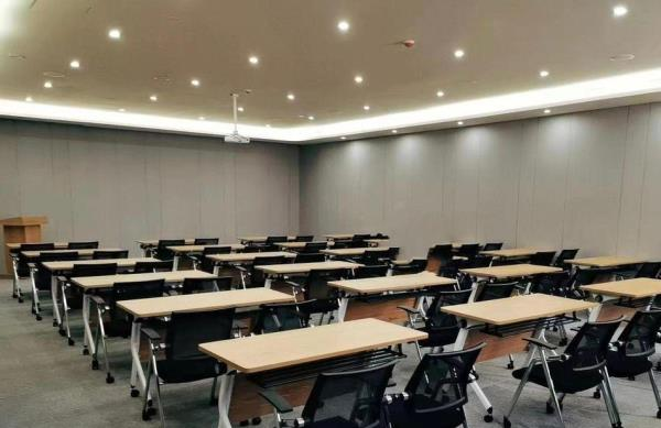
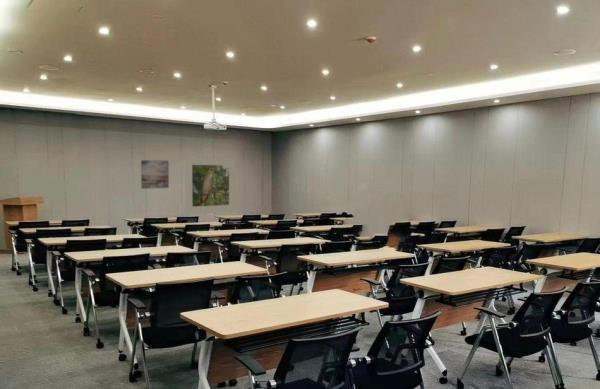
+ wall art (155, 174)
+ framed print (211, 185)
